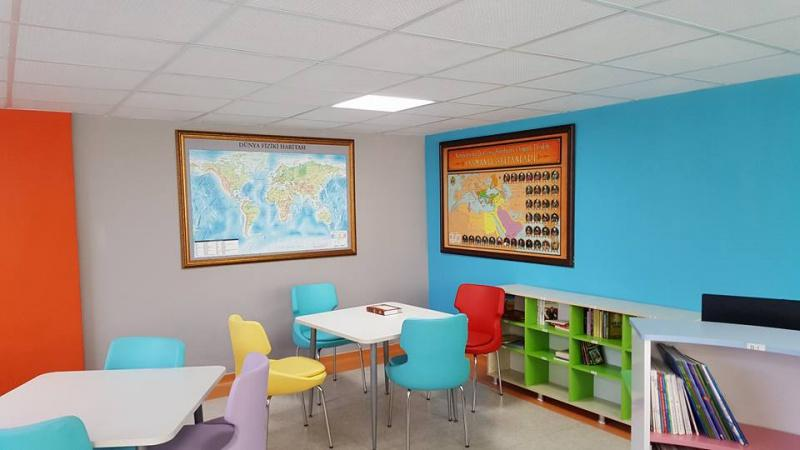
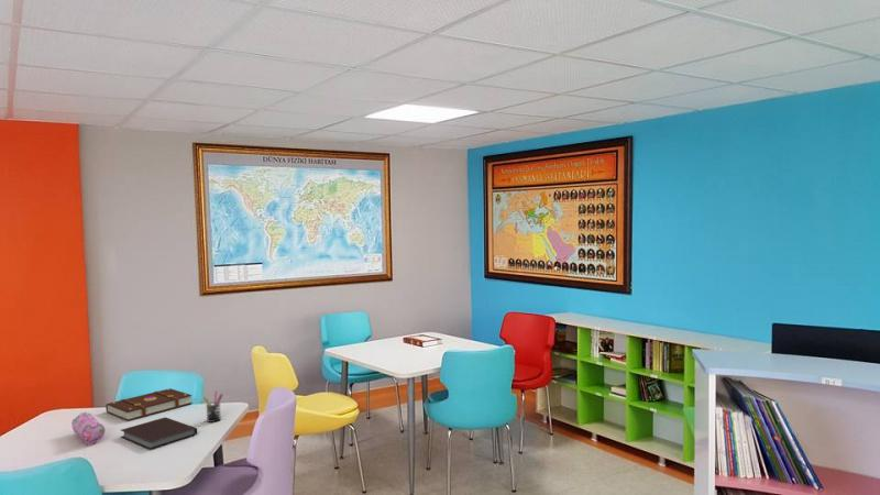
+ book (150, 403)
+ pencil case (87, 427)
+ notebook (158, 431)
+ pen holder (212, 406)
